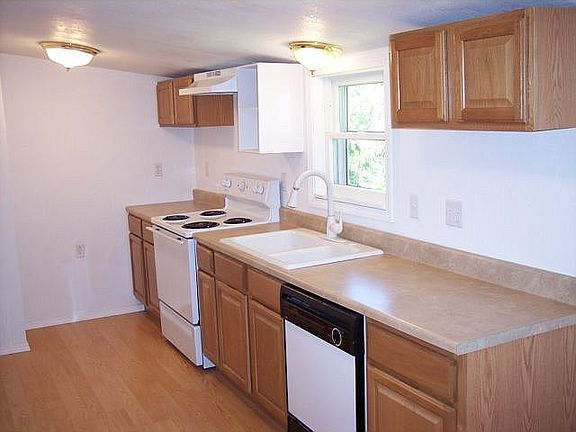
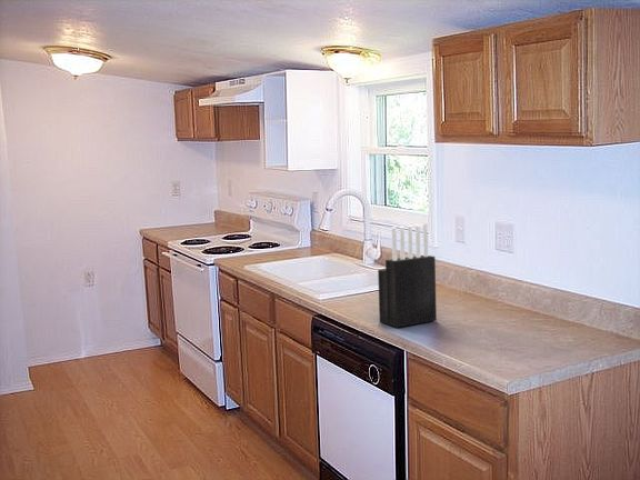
+ knife block (404, 272)
